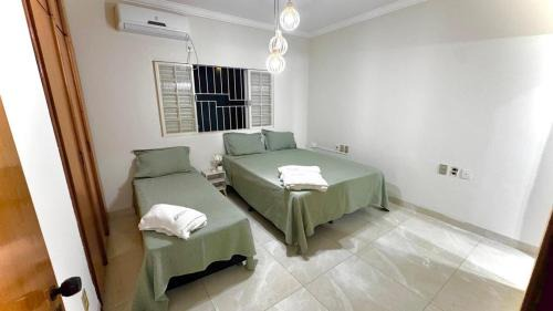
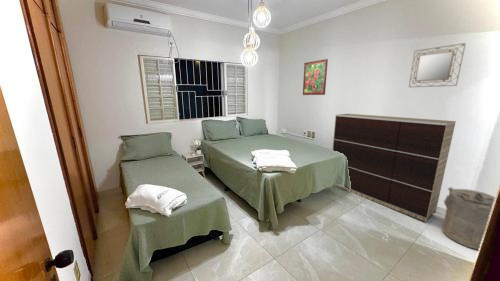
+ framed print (314, 78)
+ dresser (380, 158)
+ home mirror (434, 67)
+ laundry hamper (469, 214)
